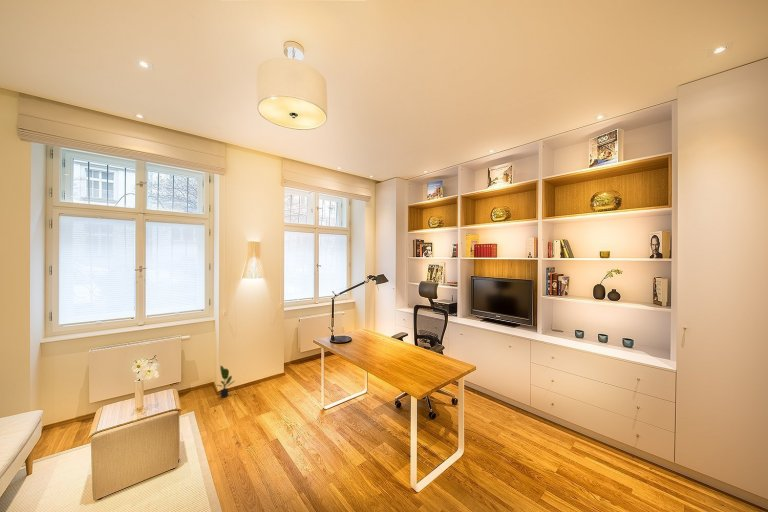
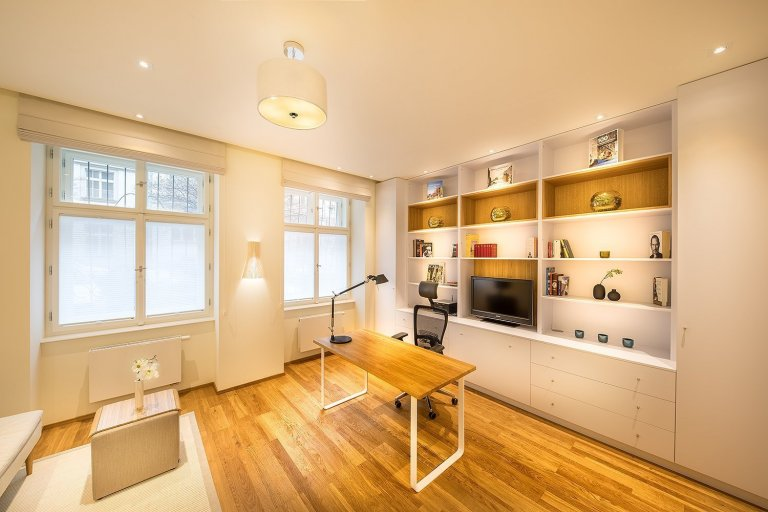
- potted plant (225, 381)
